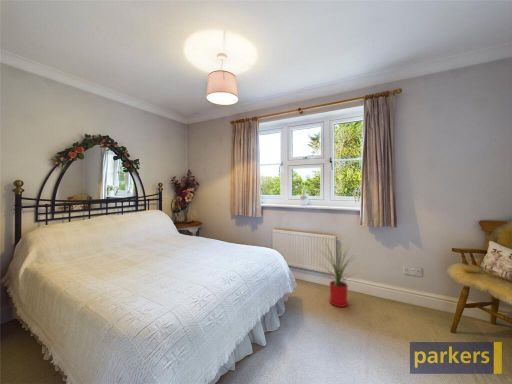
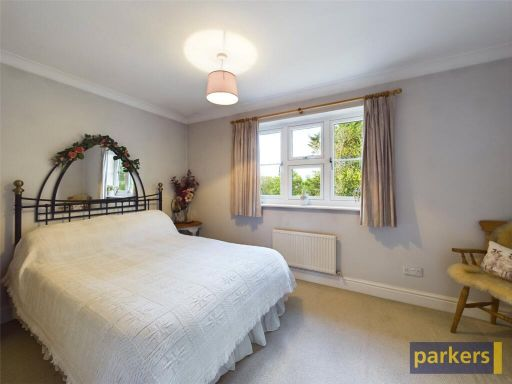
- house plant (338, 271)
